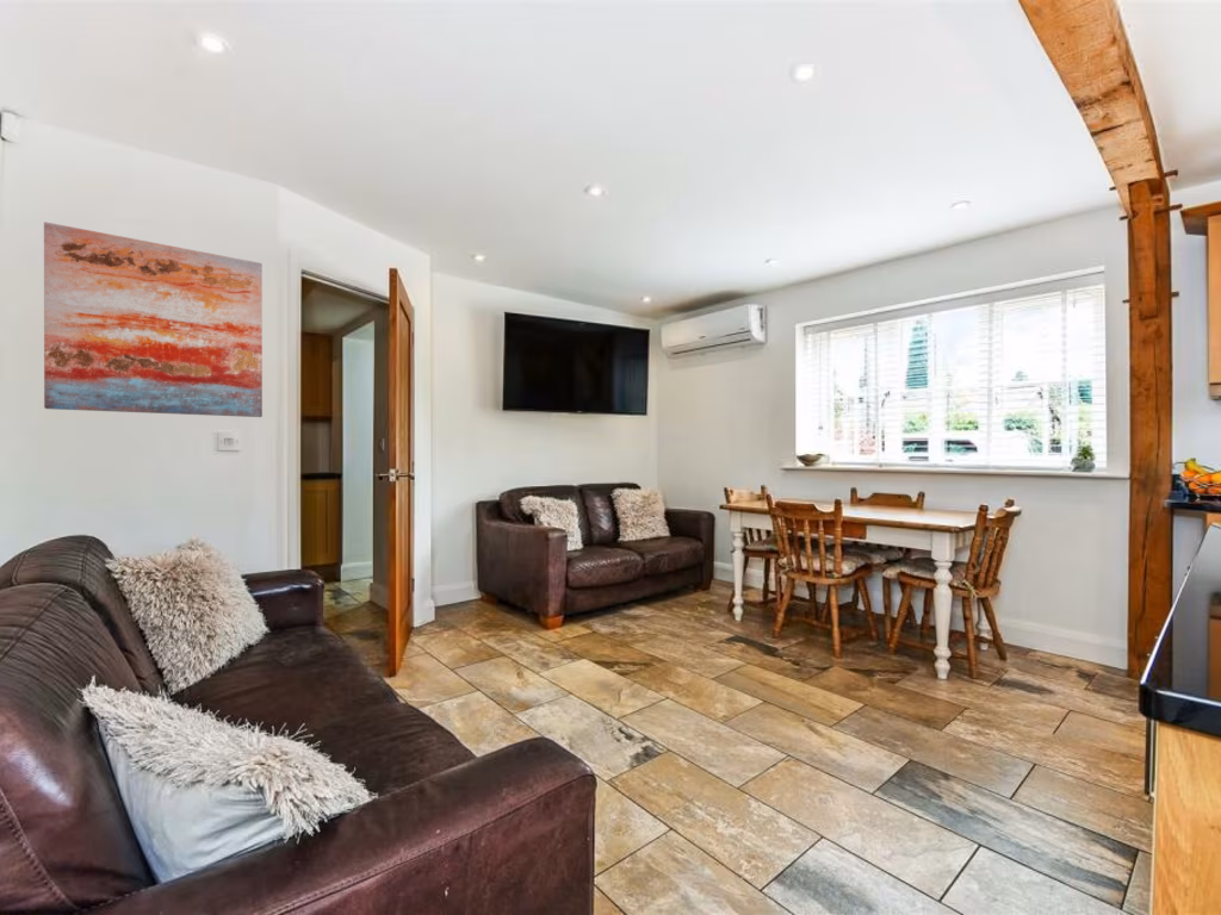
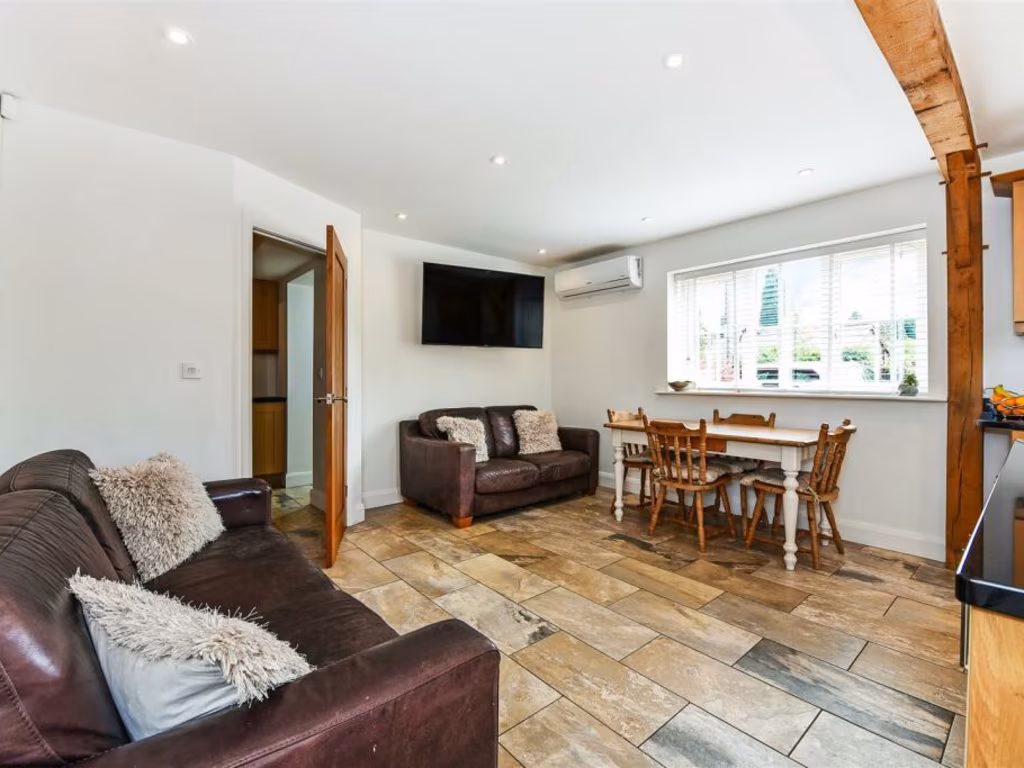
- wall art (163, 329)
